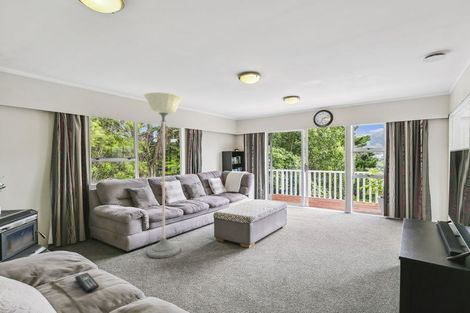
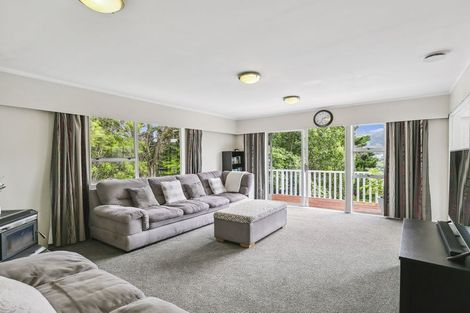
- floor lamp (163, 174)
- remote control (86, 281)
